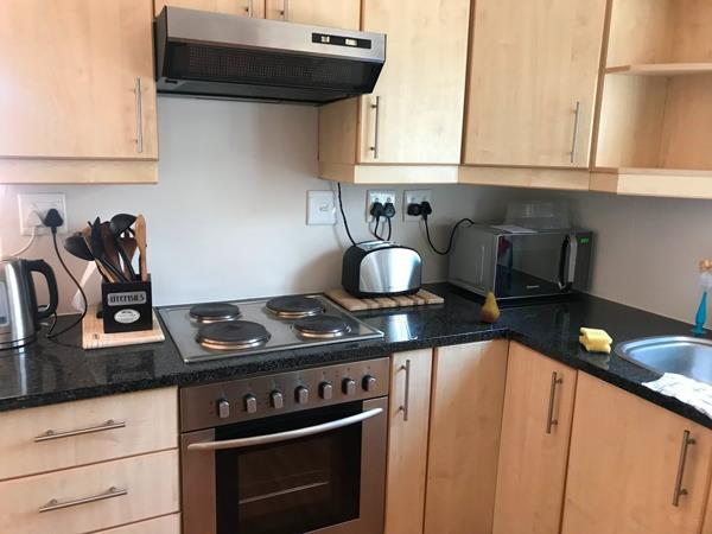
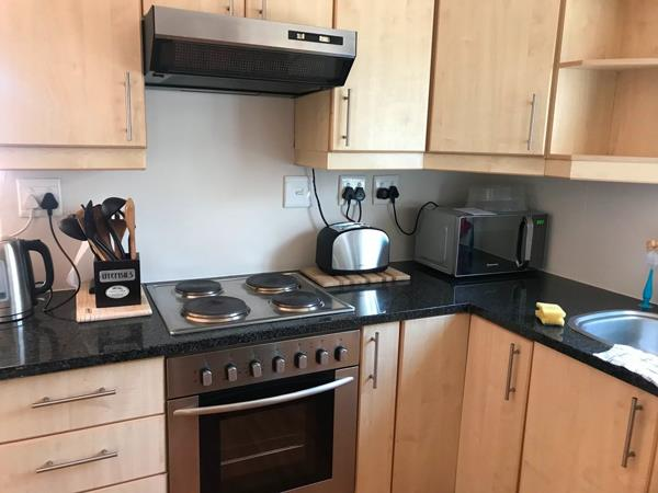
- fruit (490, 303)
